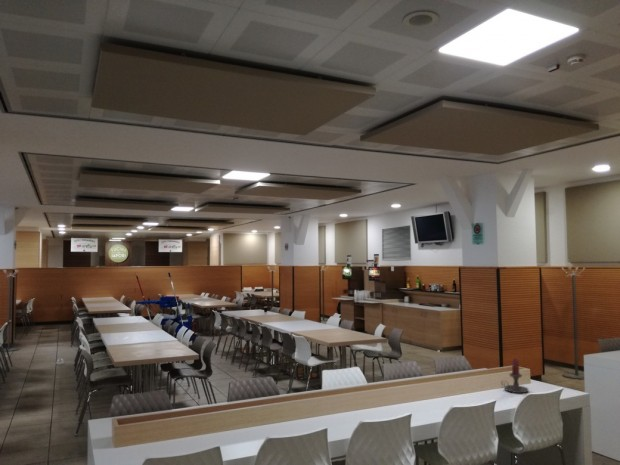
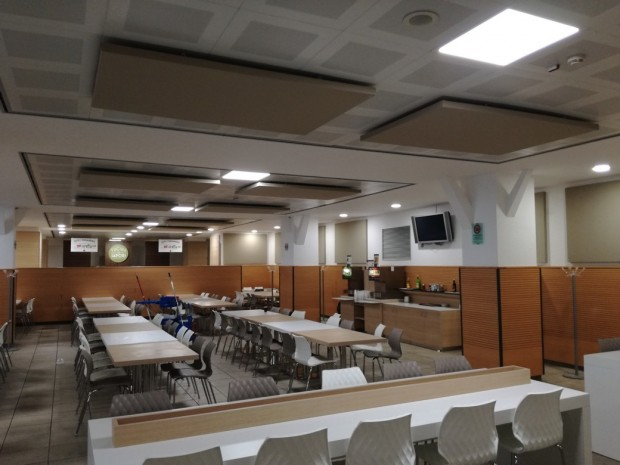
- candle holder (512, 374)
